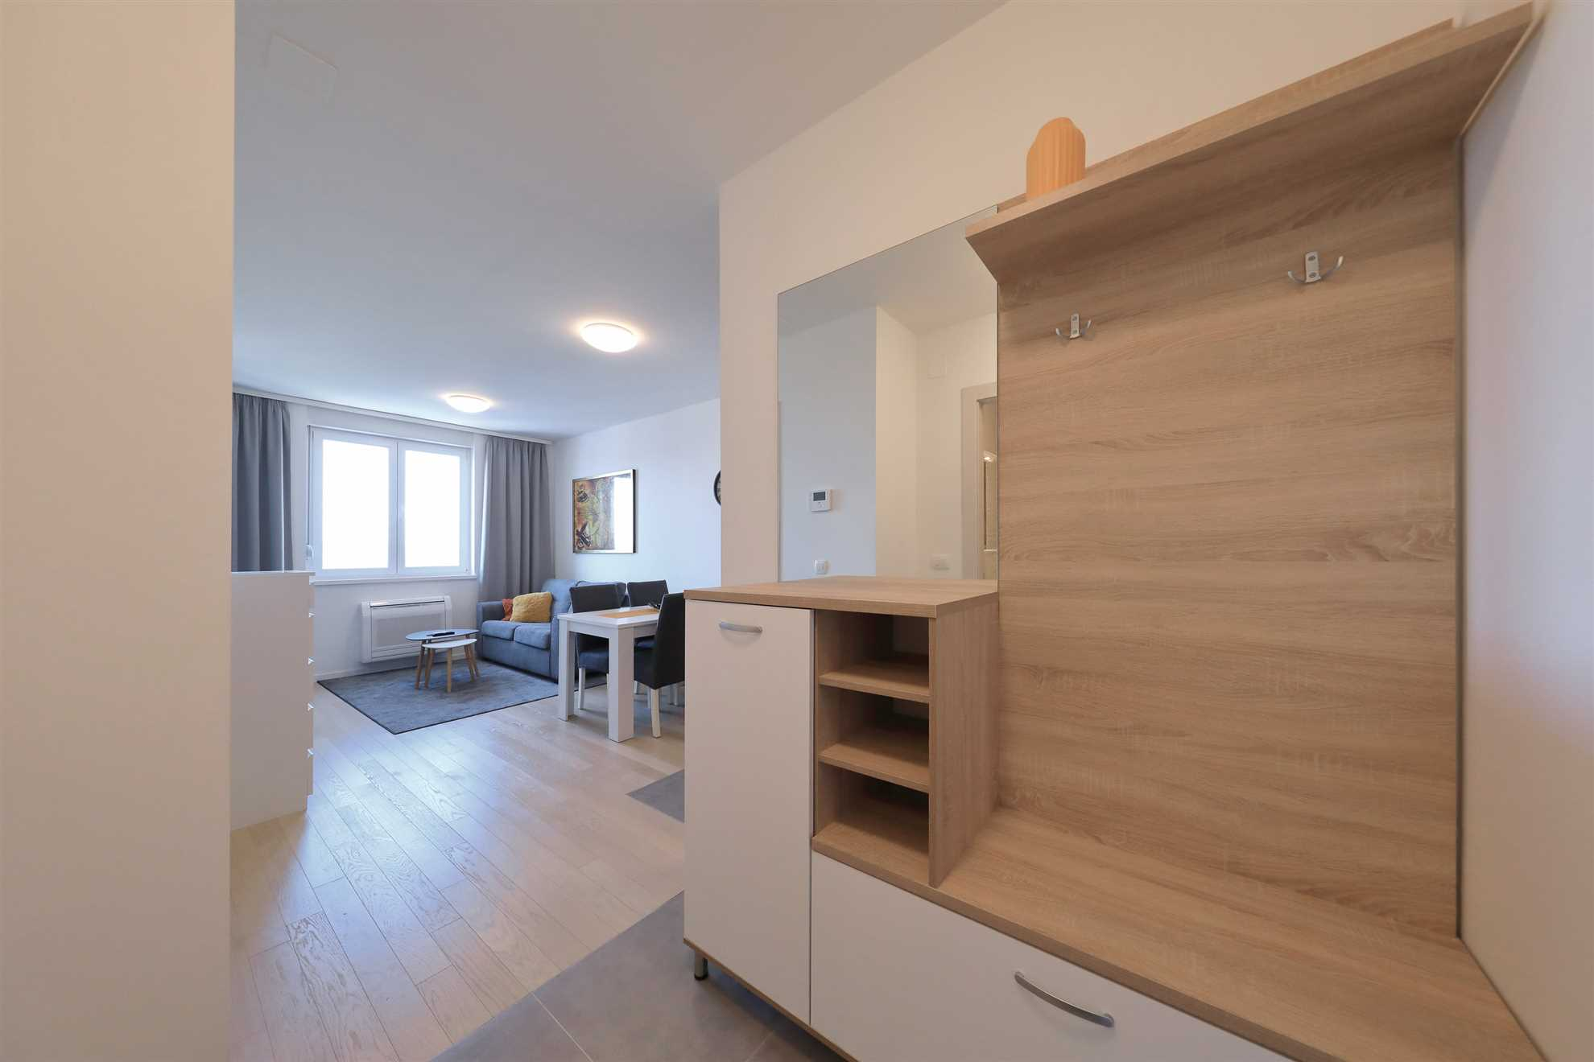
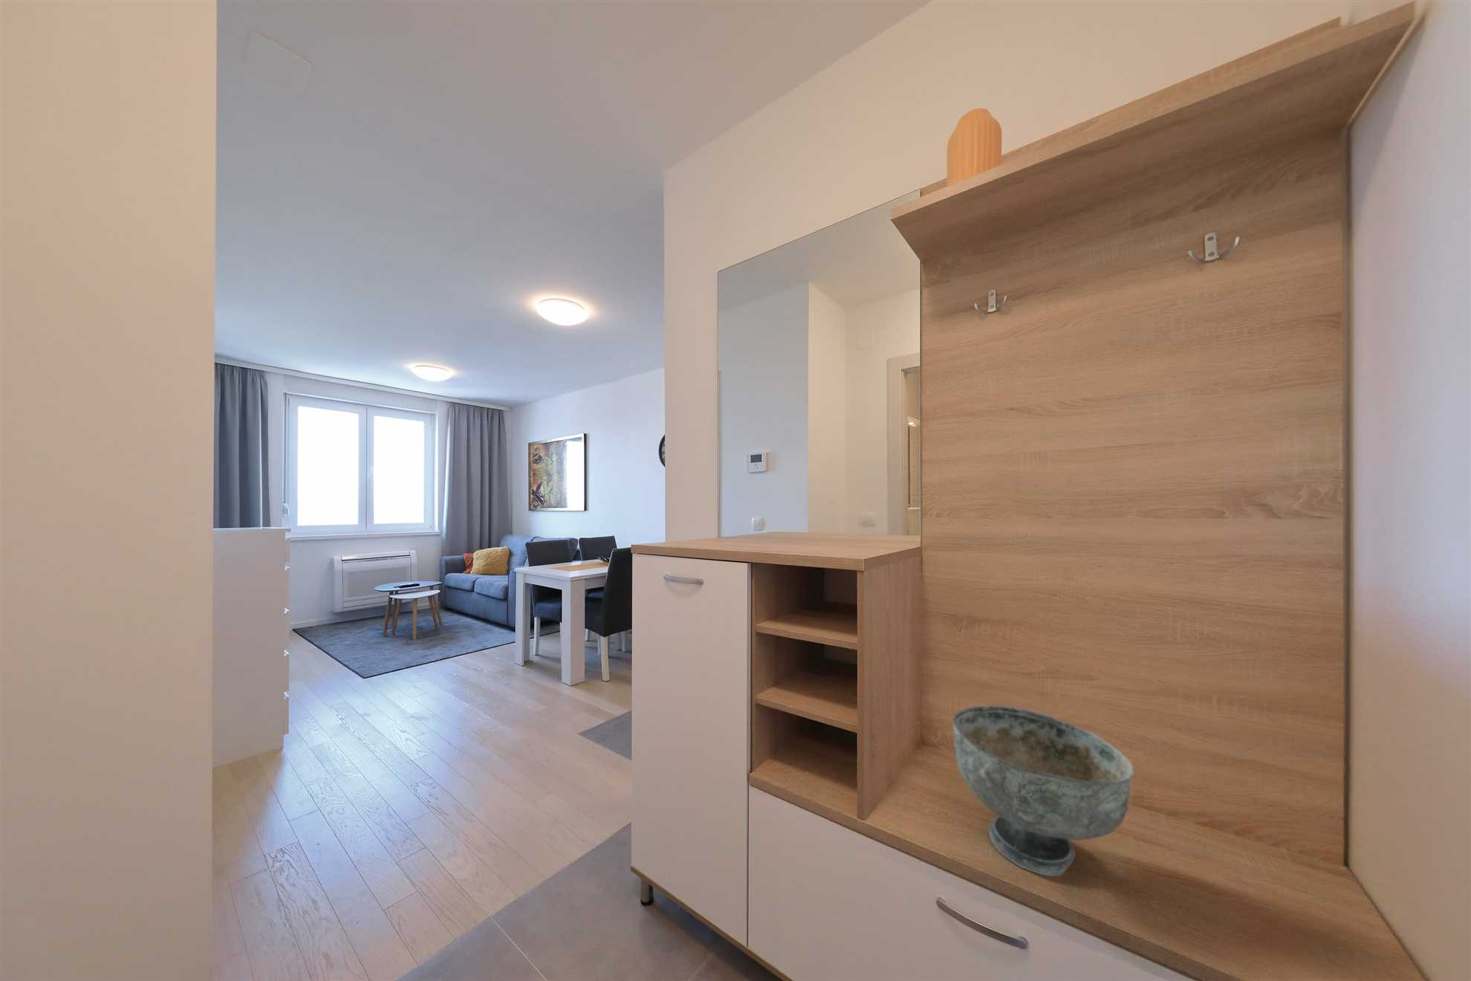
+ decorative bowl (1033, 790)
